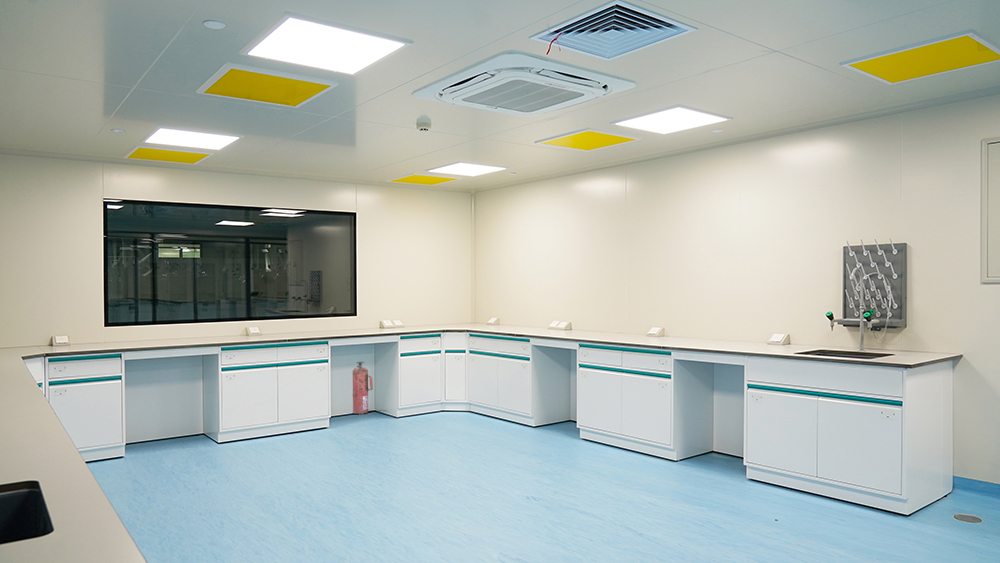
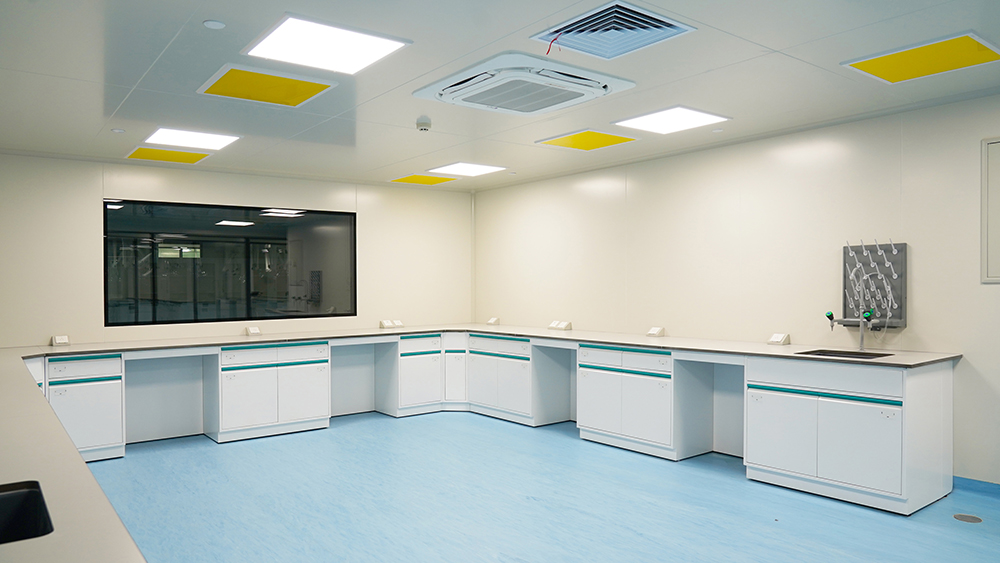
- fire extinguisher (363, 387)
